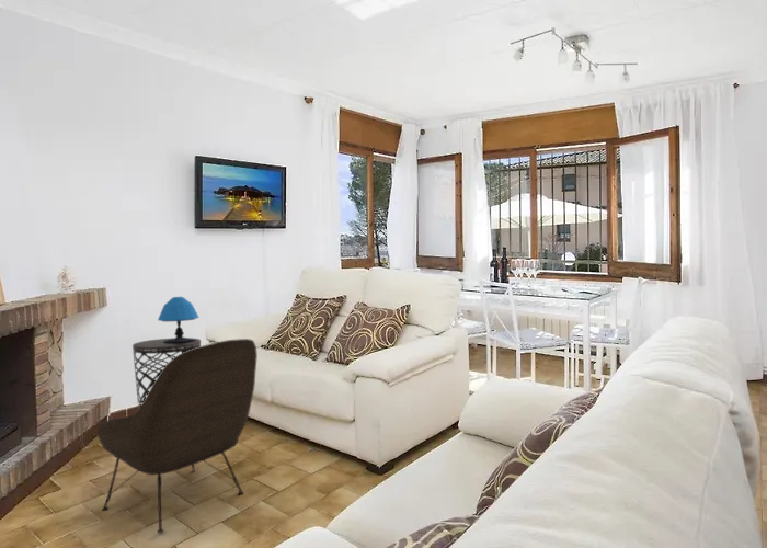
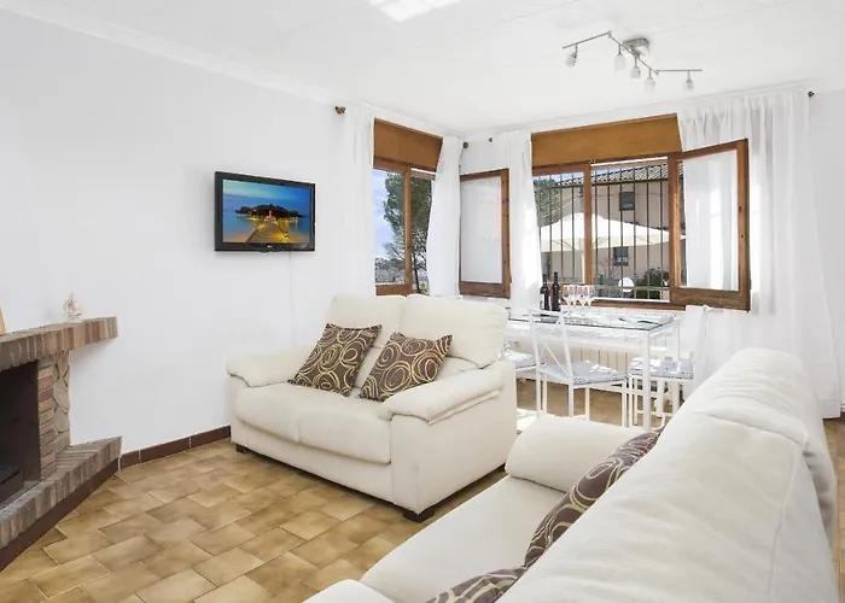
- side table (159, 374)
- lounge chair (182, 421)
- table lamp (179, 318)
